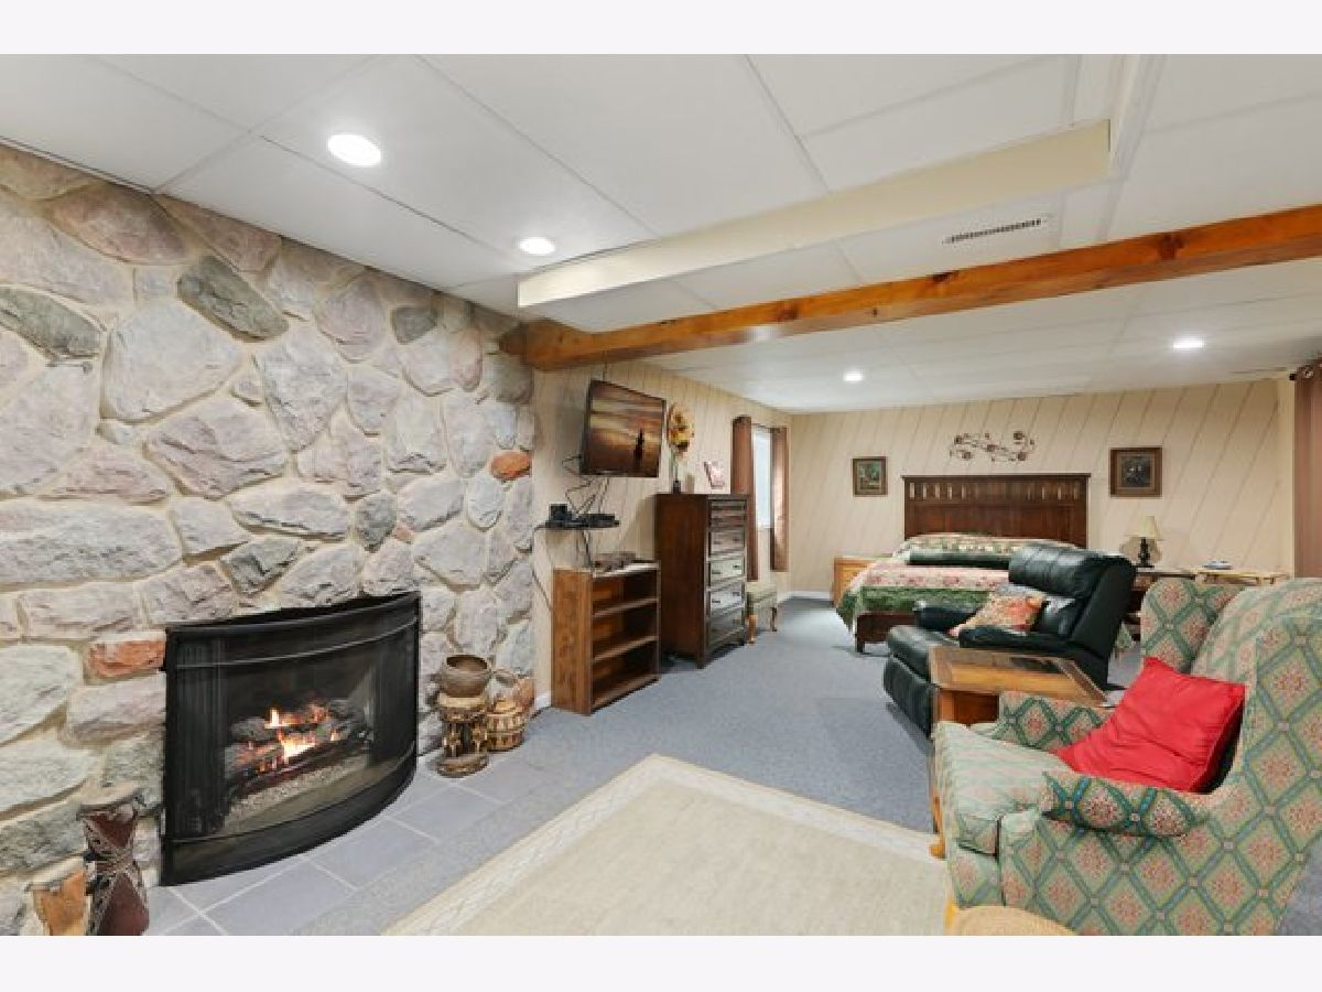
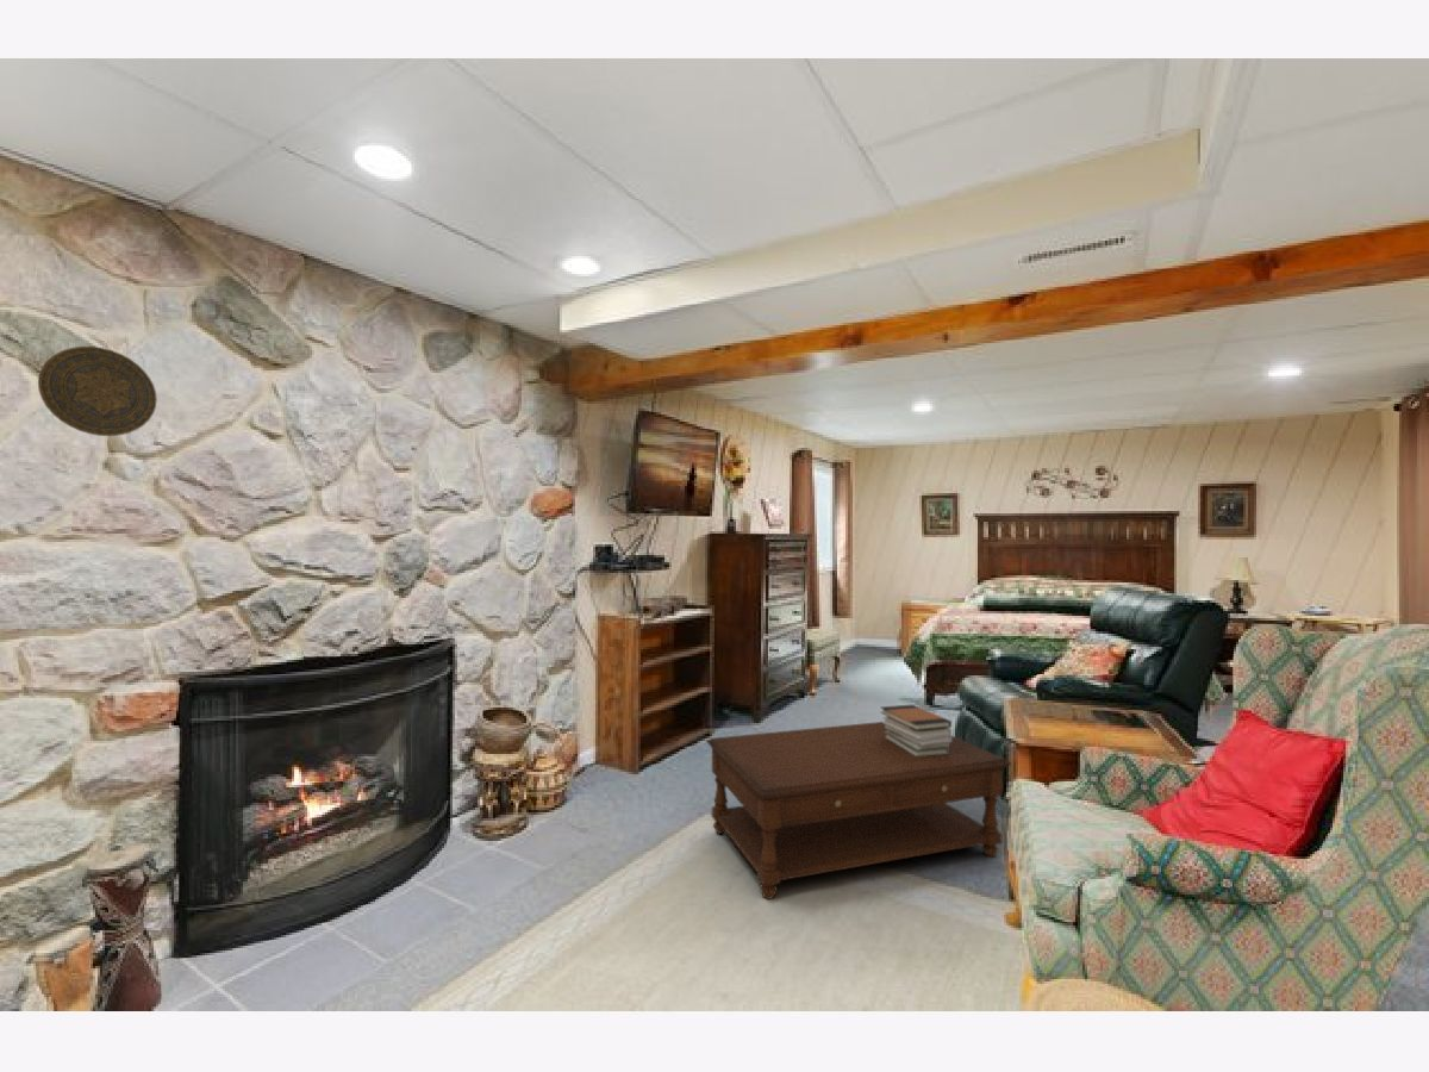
+ book stack (915, 729)
+ decorative plate (101, 391)
+ coffee table (850, 796)
